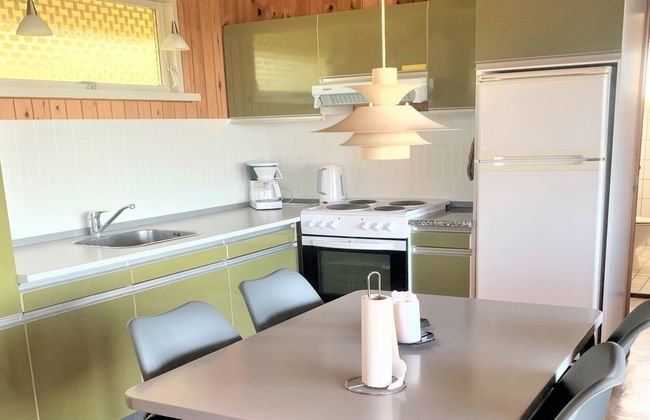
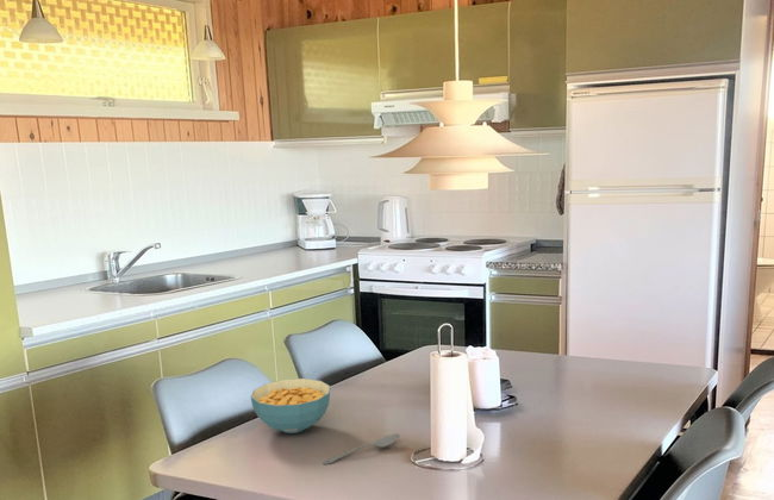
+ spoon (362, 446)
+ cereal bowl (292, 410)
